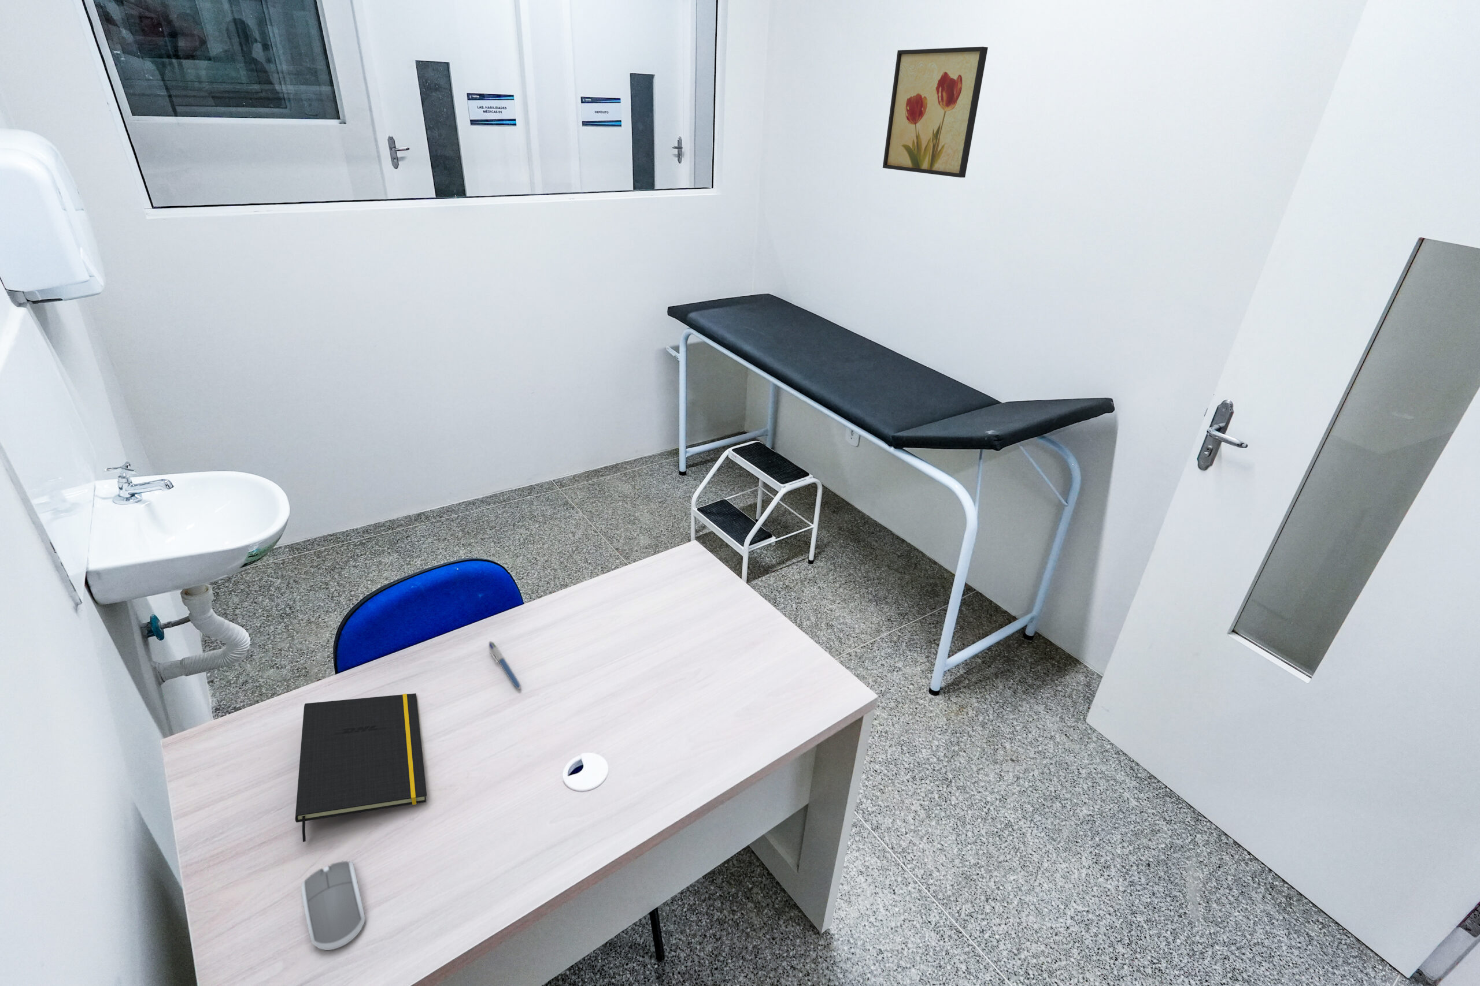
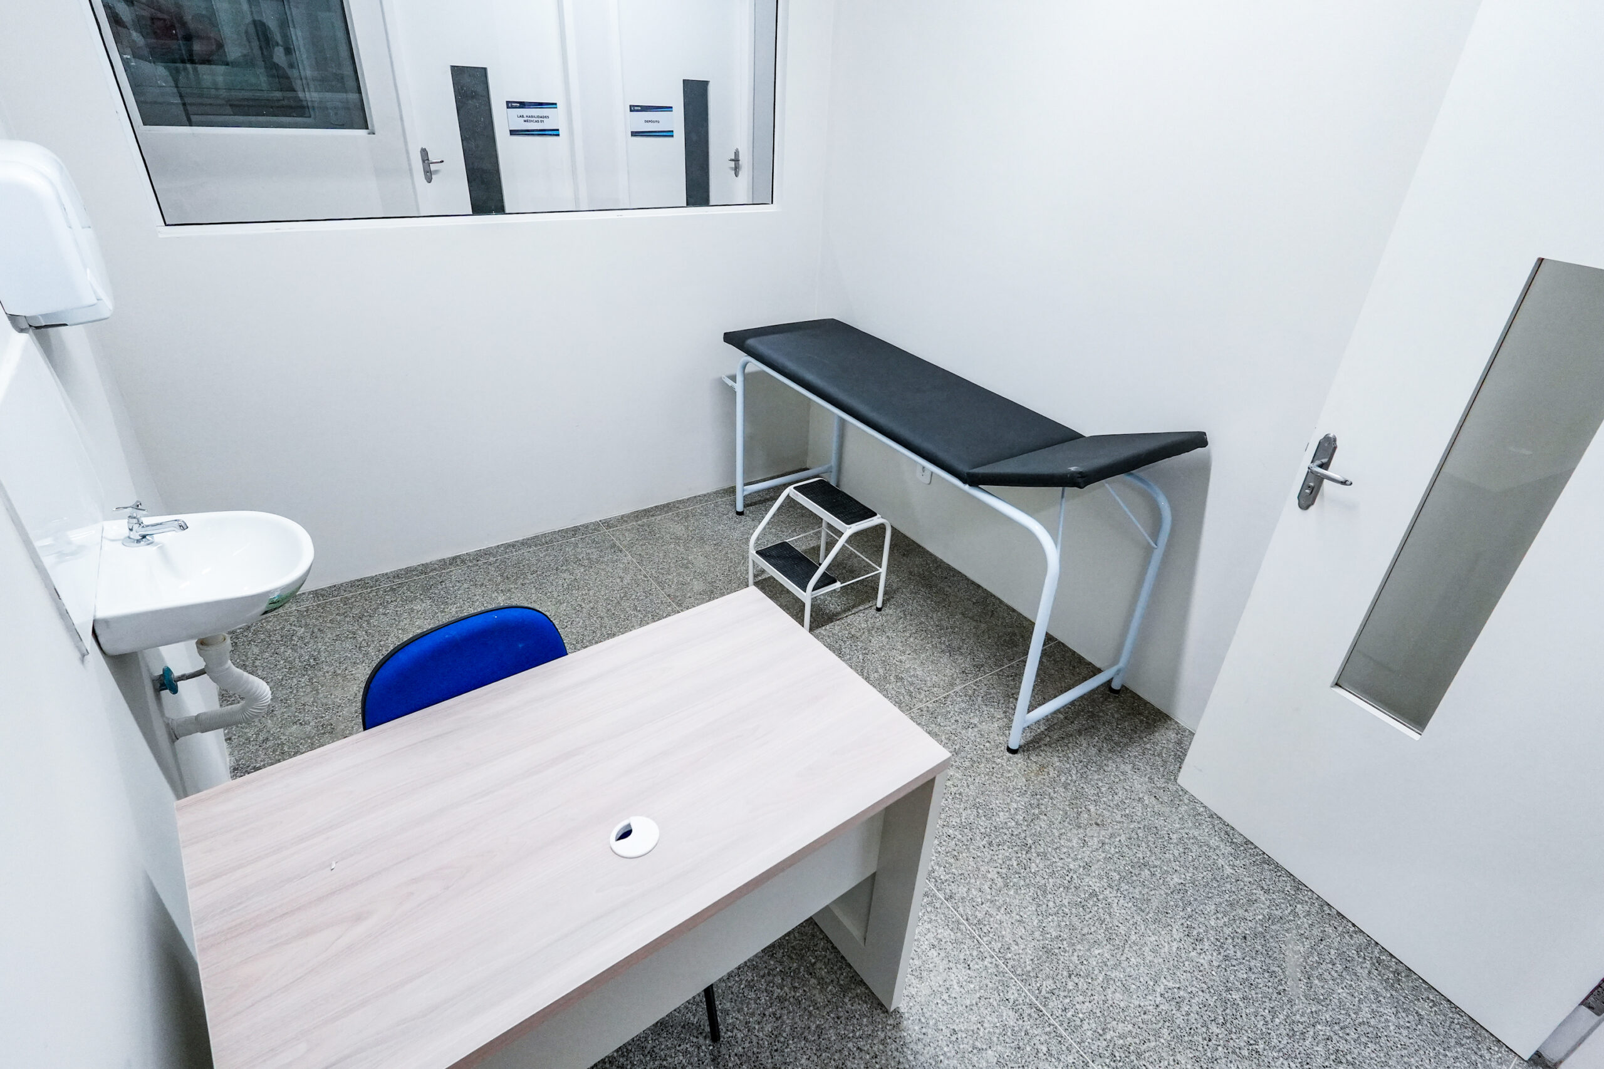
- pen (503, 665)
- notepad (362, 751)
- computer mouse (331, 898)
- wall art (932, 112)
